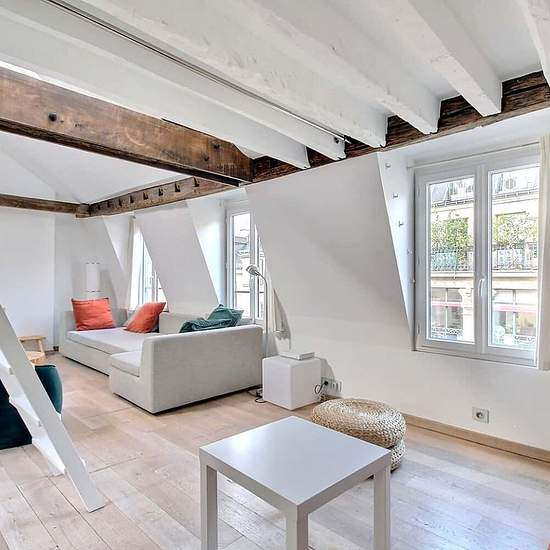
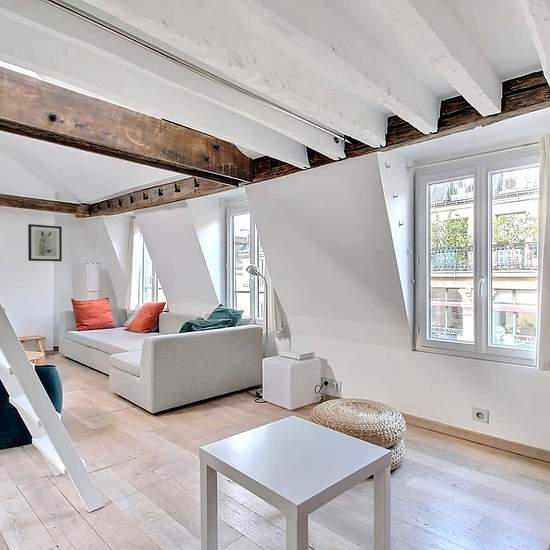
+ wall art (45, 243)
